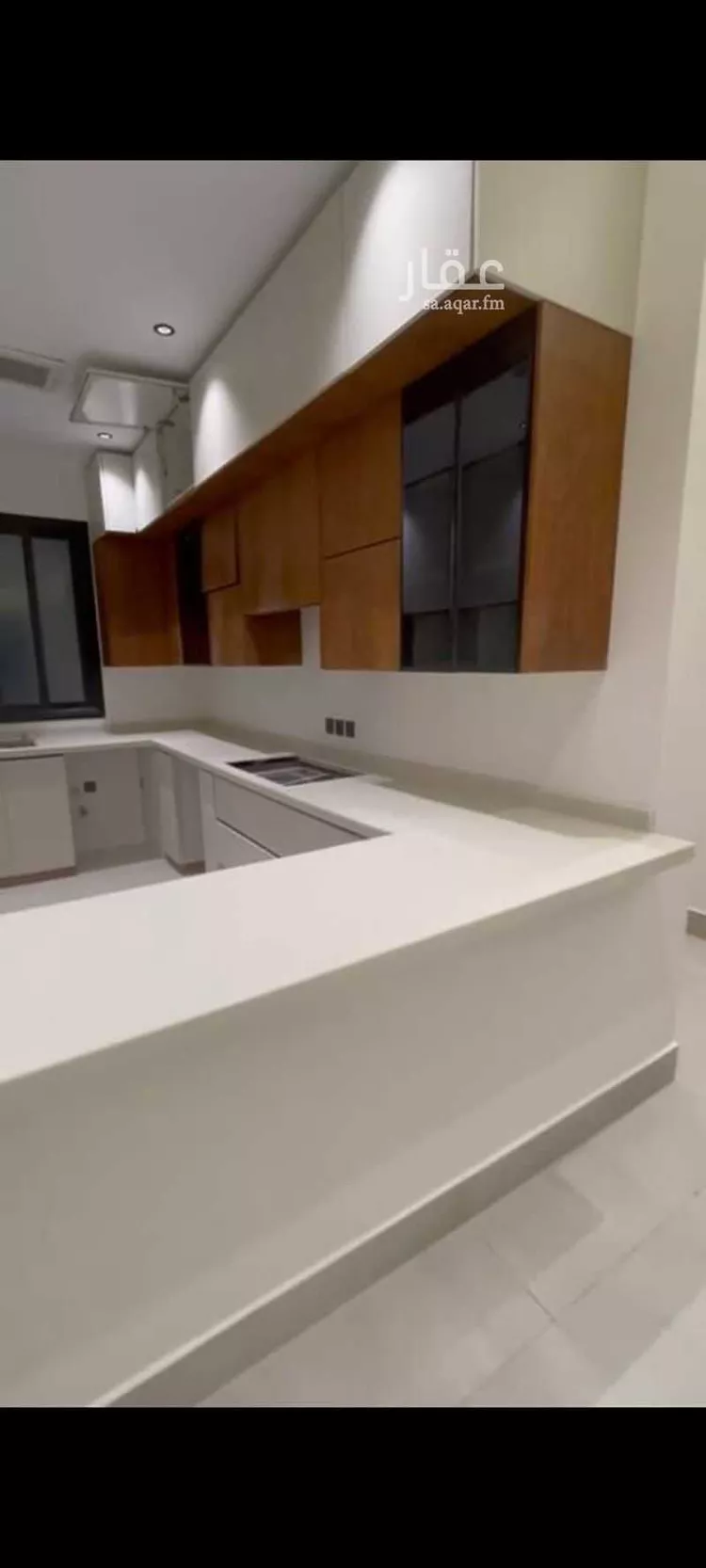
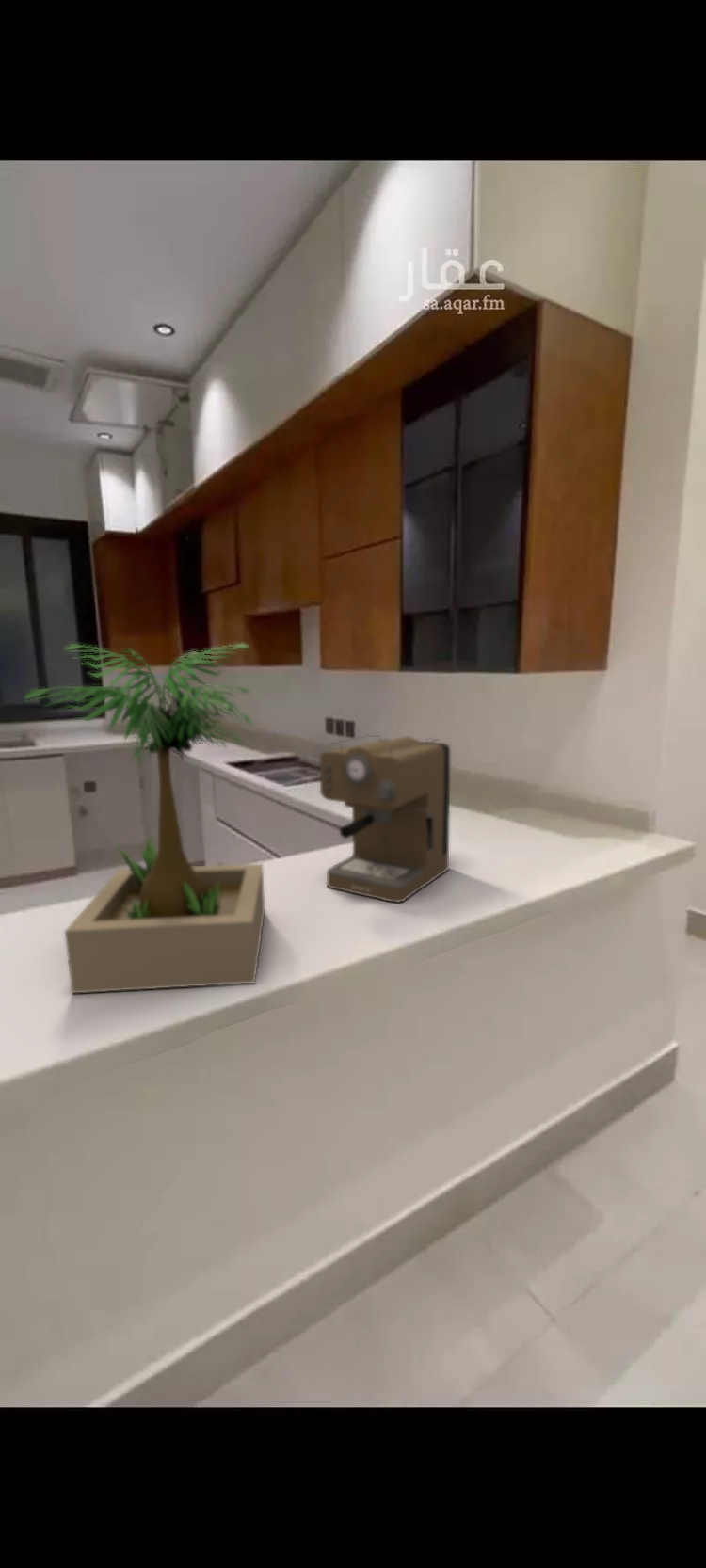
+ coffee maker (391, 812)
+ potted plant (159, 800)
